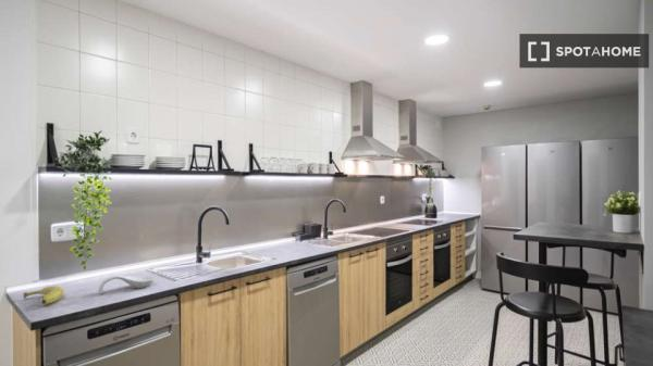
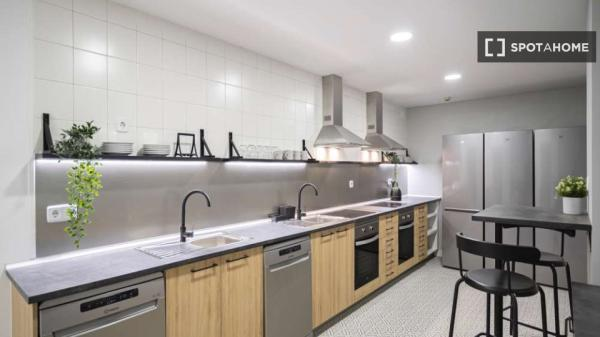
- spoon rest (127, 281)
- fruit (40, 293)
